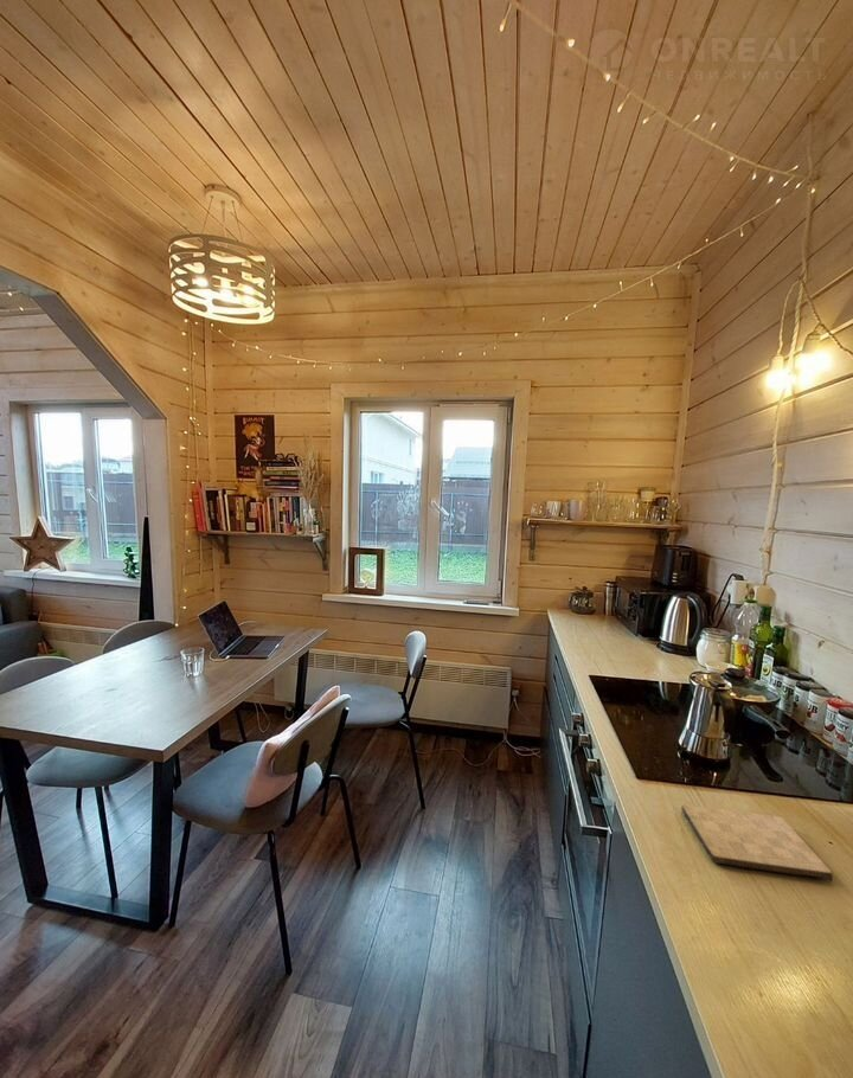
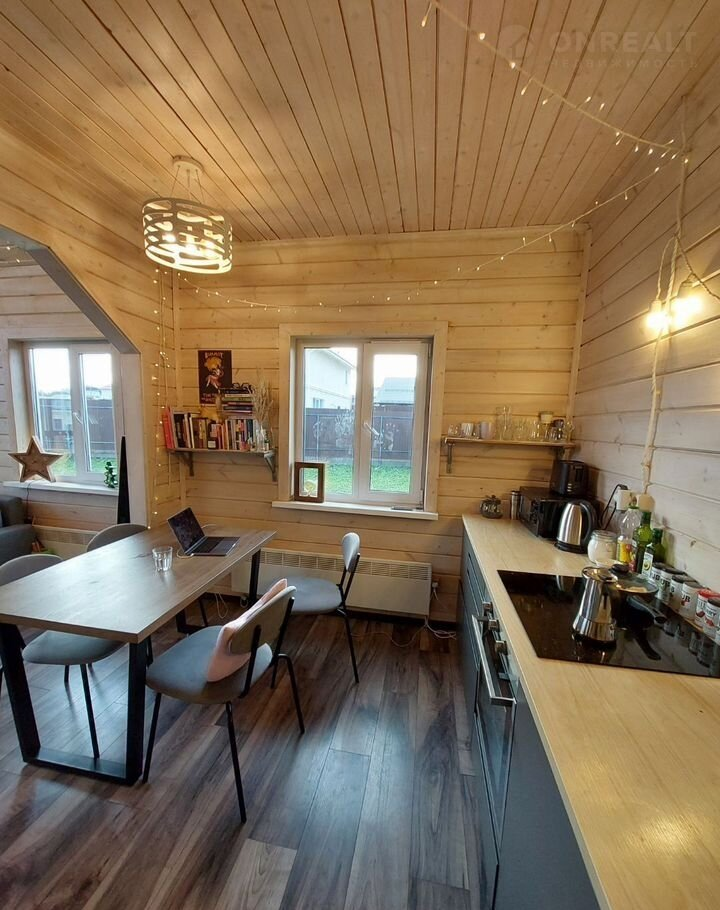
- cutting board (750, 838)
